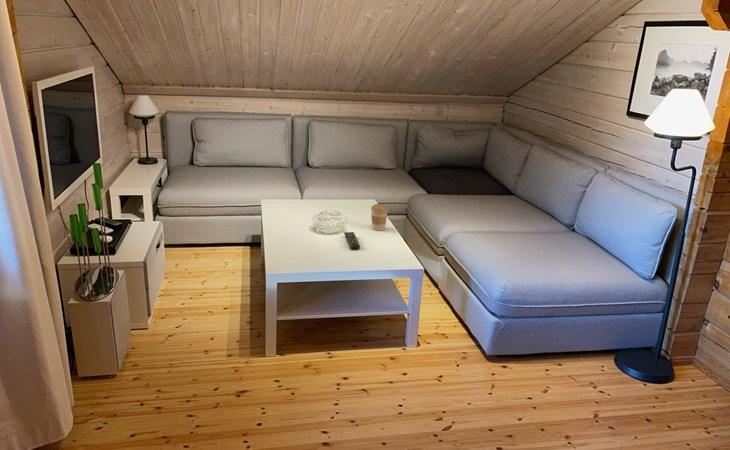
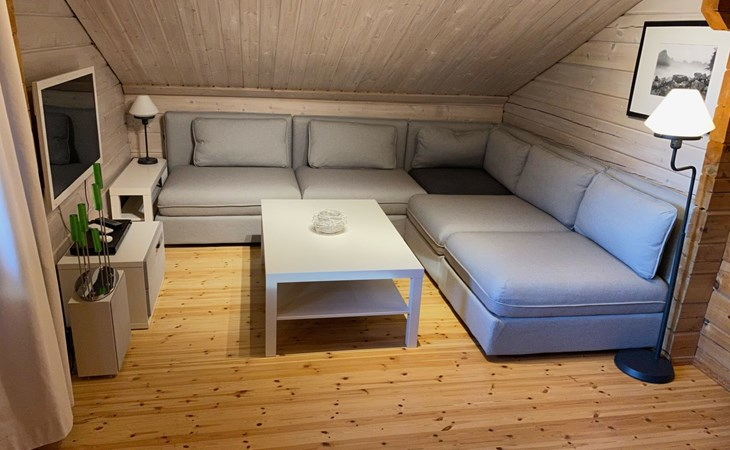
- remote control (351, 240)
- coffee cup (379, 217)
